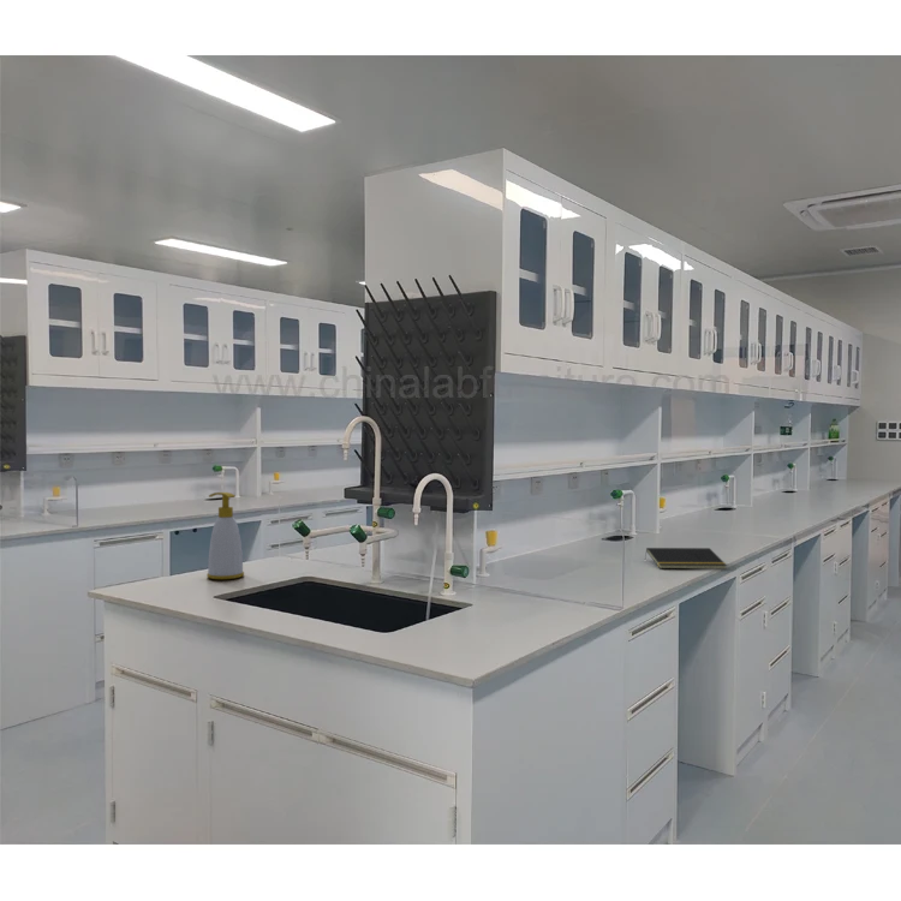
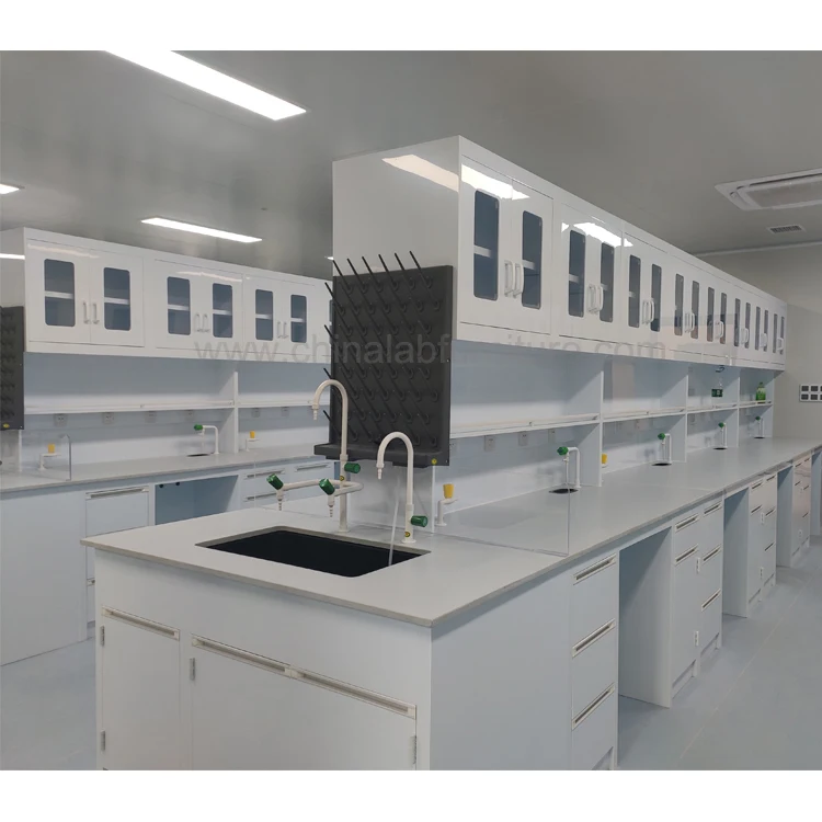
- soap bottle (225, 535)
- notepad (685, 557)
